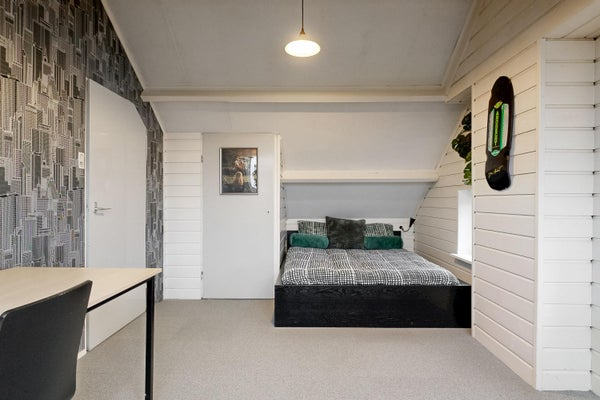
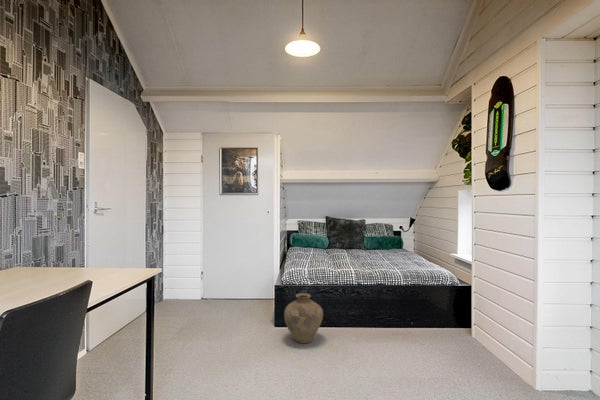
+ vase (303, 317)
